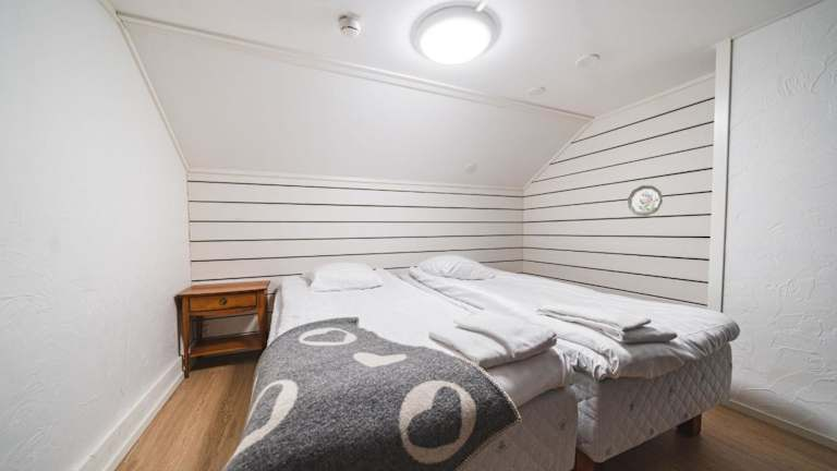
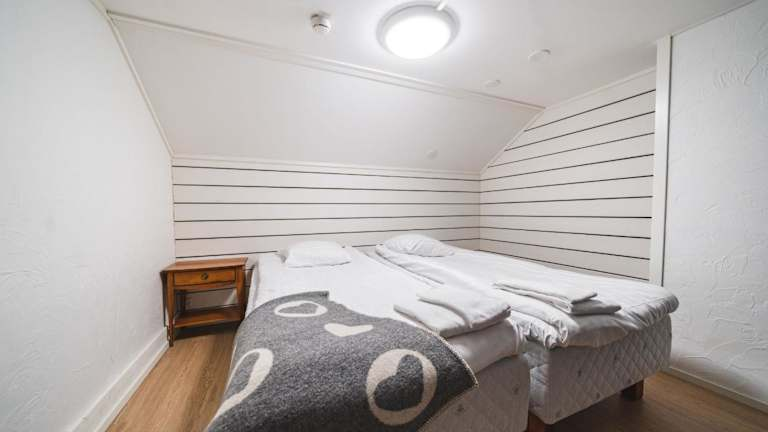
- decorative plate (644, 201)
